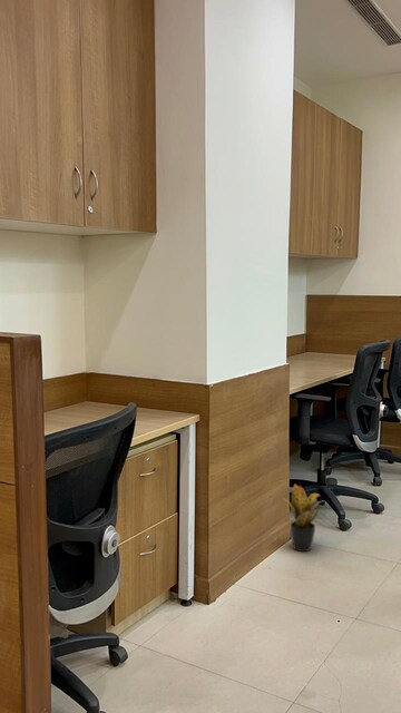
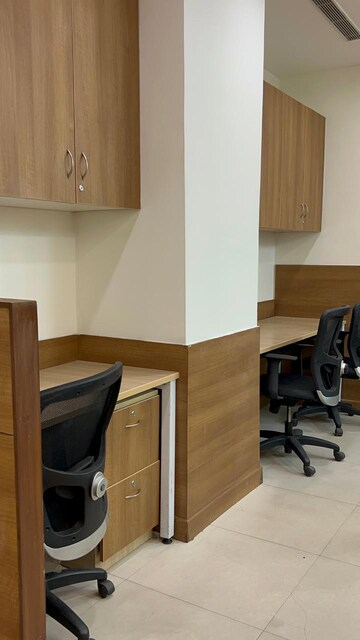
- potted plant (304, 515)
